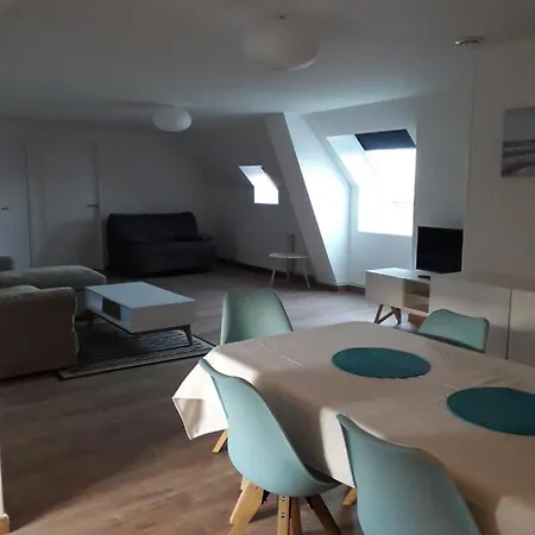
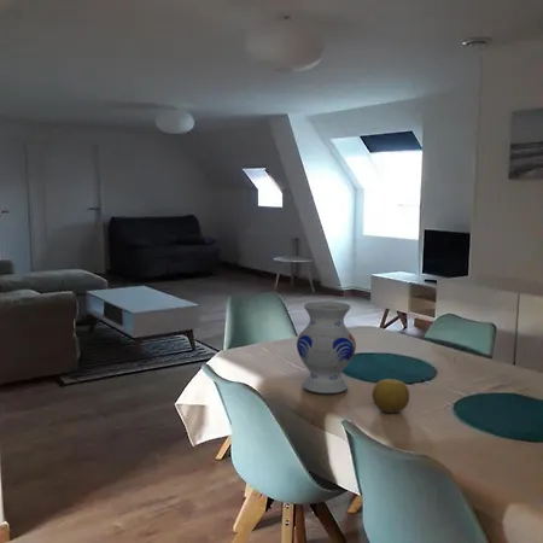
+ vase (326, 346)
+ fruit (390, 395)
